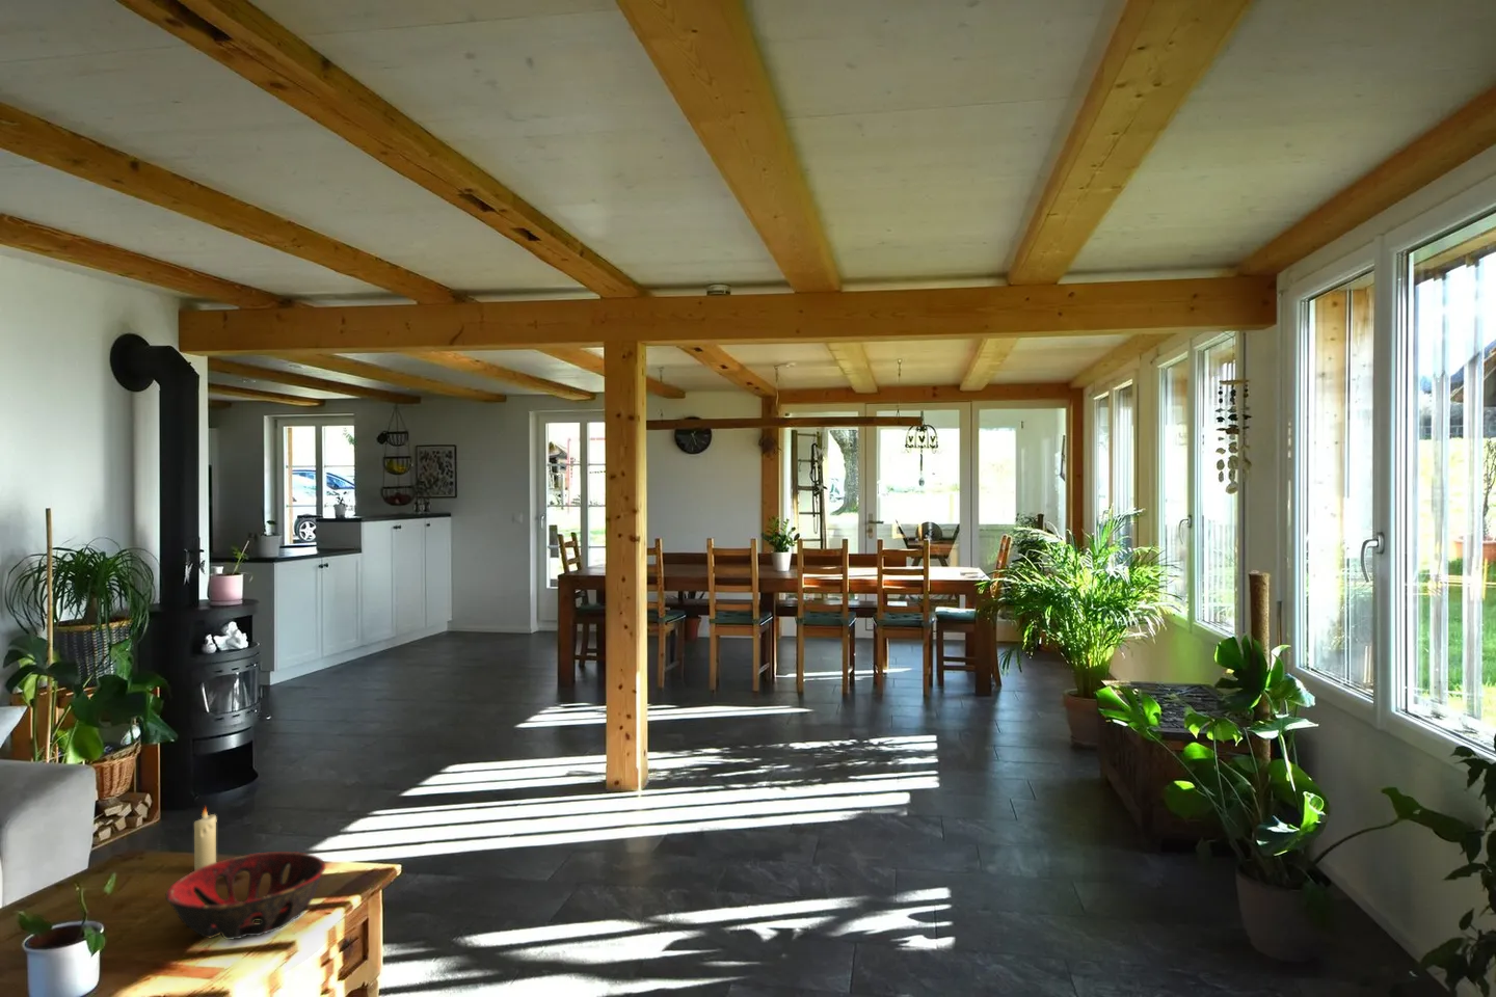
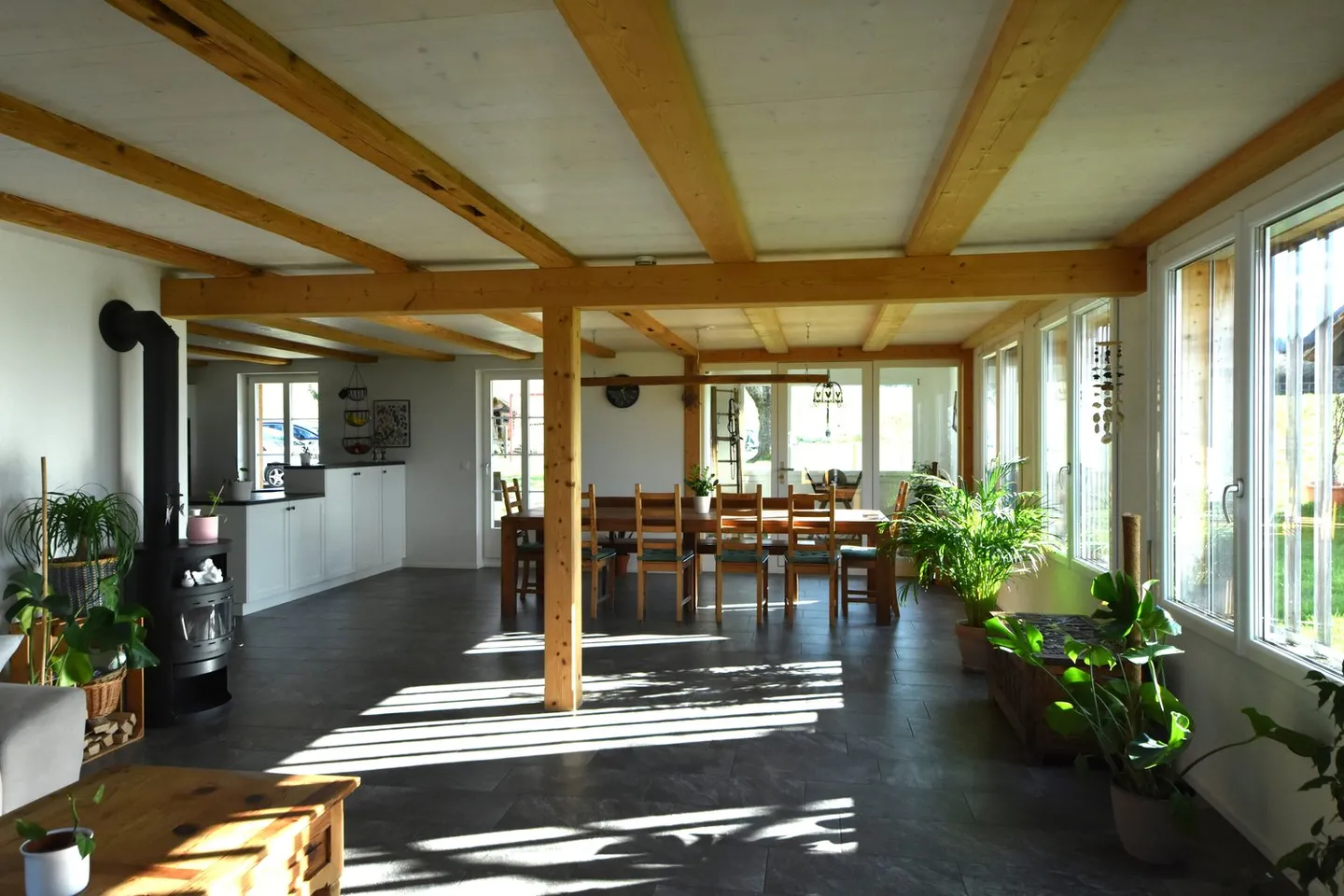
- candle (205, 837)
- decorative bowl (248, 898)
